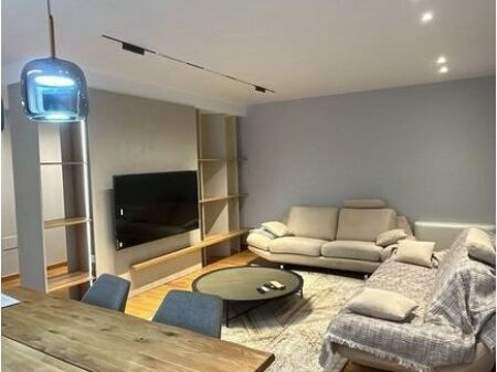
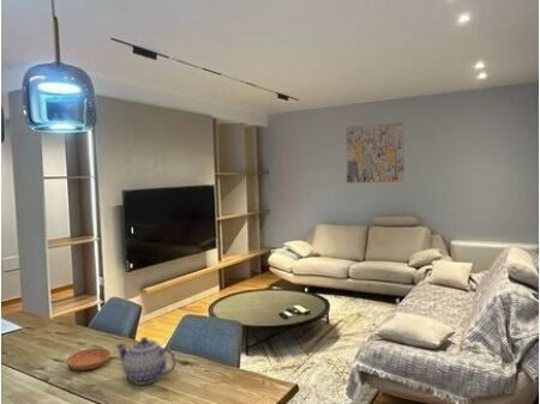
+ teapot (144, 357)
+ wall art (373, 153)
+ saucer (89, 360)
